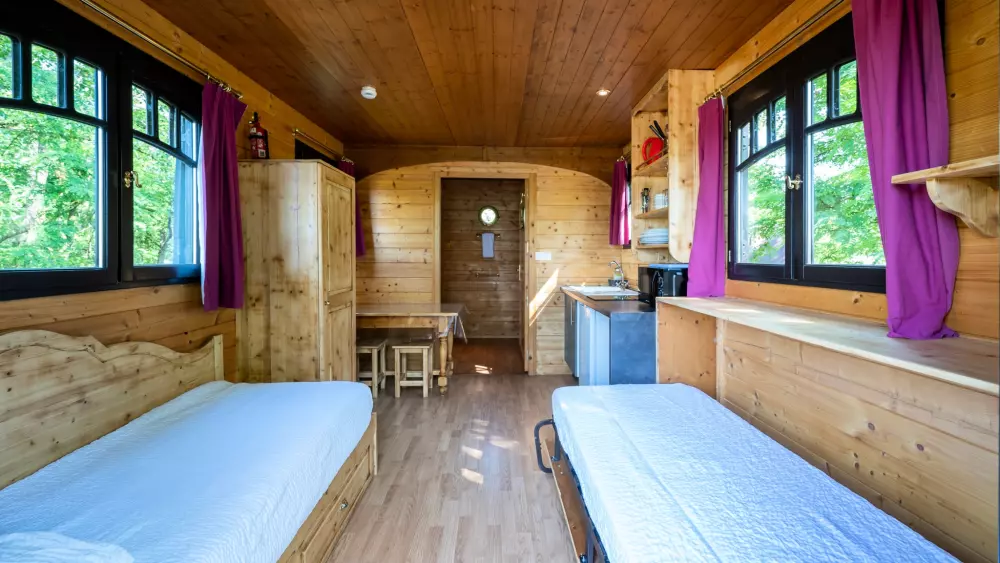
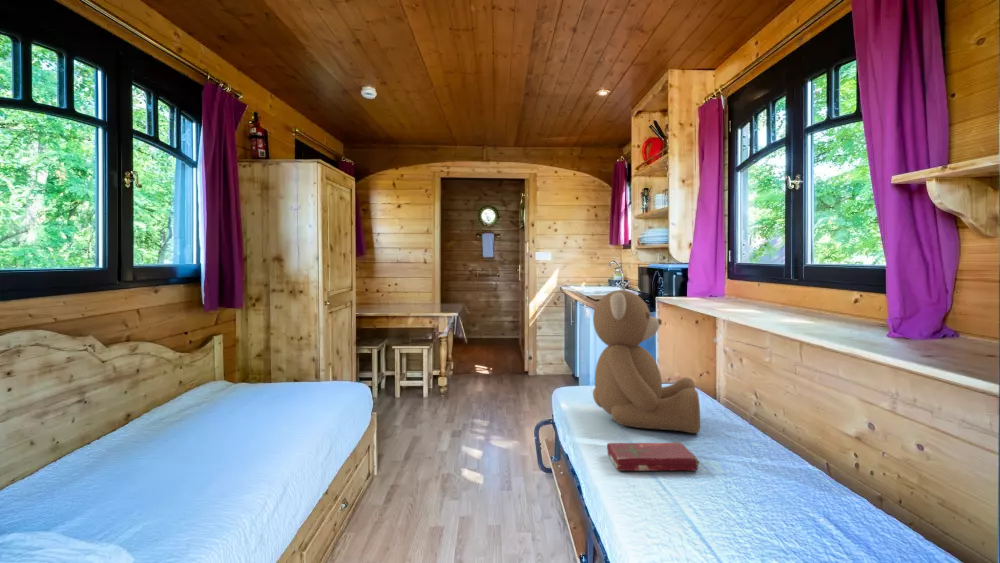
+ book (651, 456)
+ teddy bear (643, 355)
